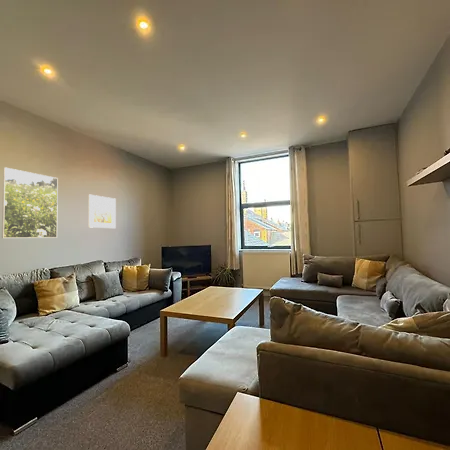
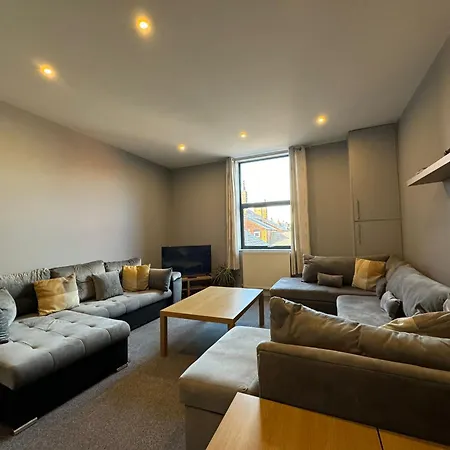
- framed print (102, 212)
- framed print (32, 205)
